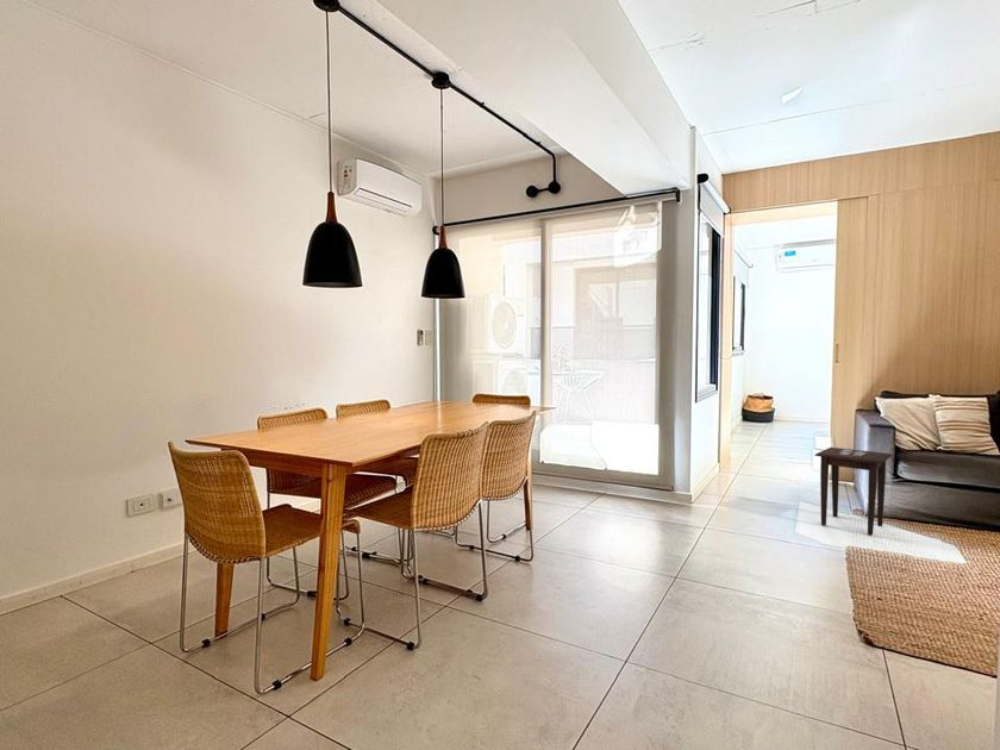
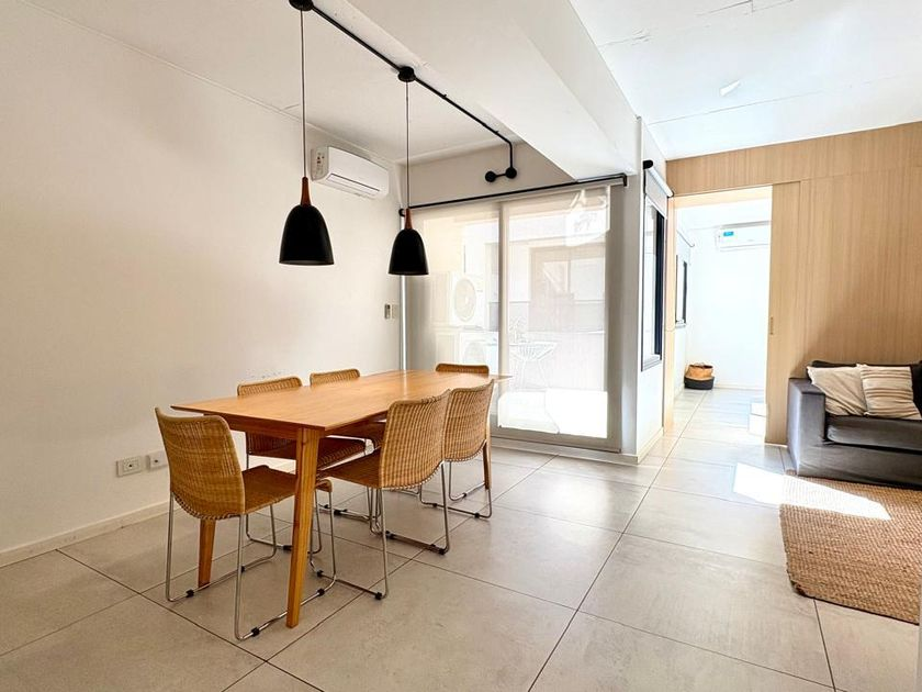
- side table (837, 488)
